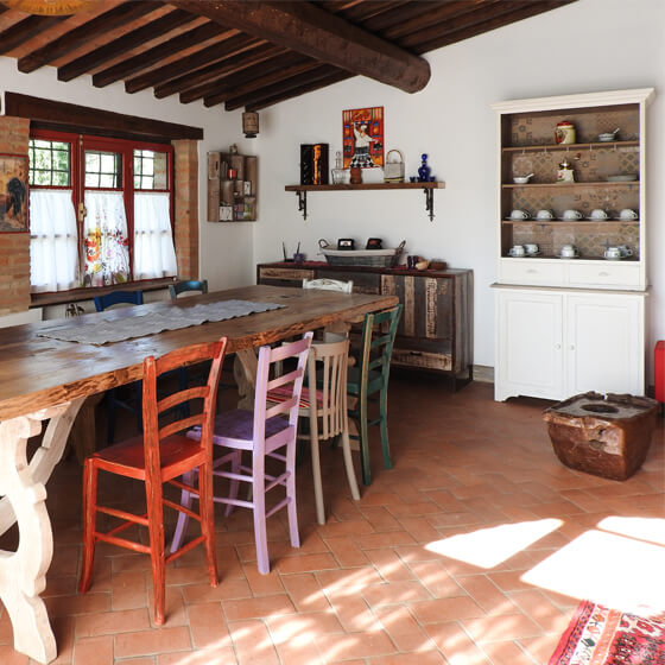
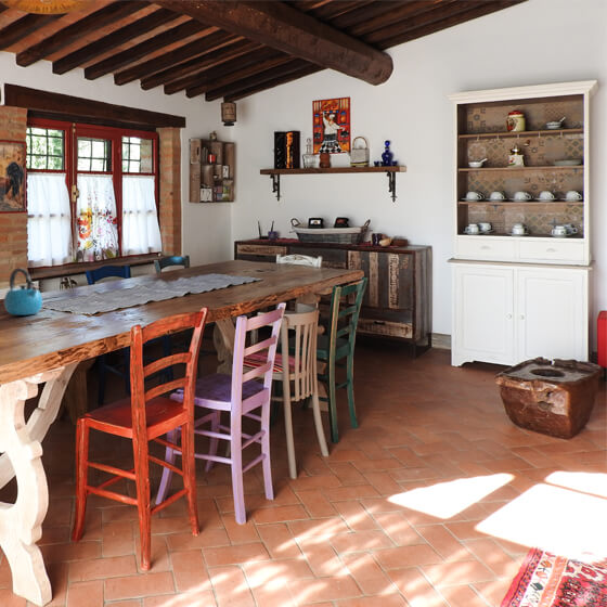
+ kettle (24, 290)
